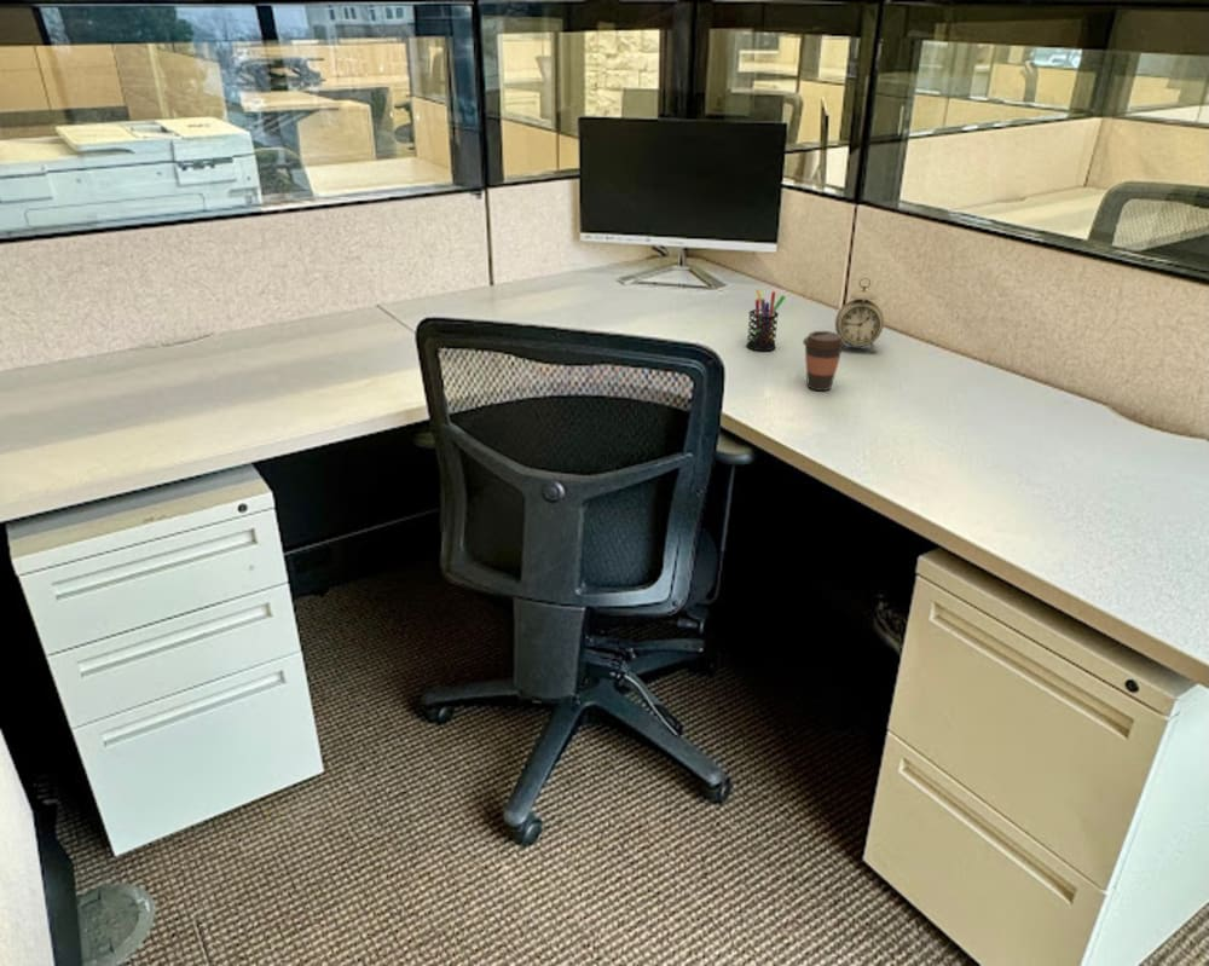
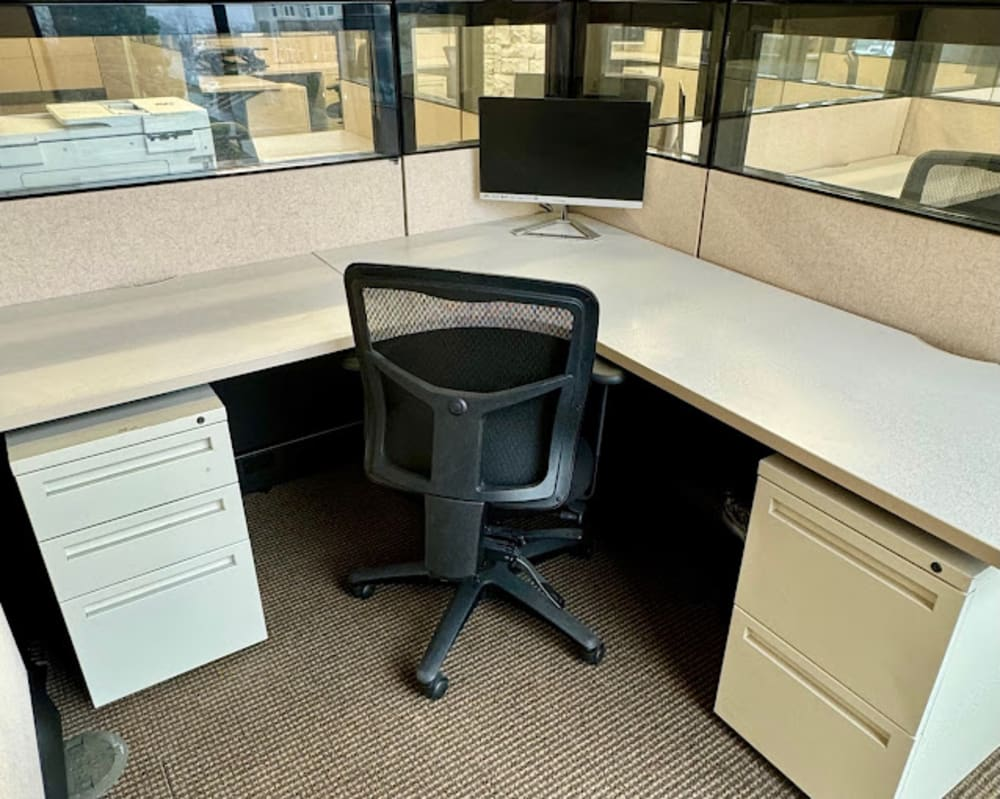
- pen holder (767, 317)
- alarm clock (861, 313)
- coffee cup (821, 361)
